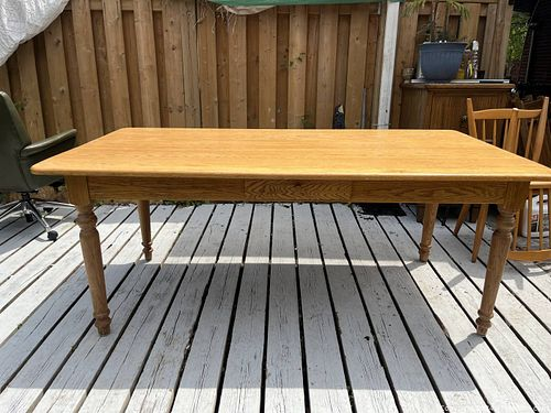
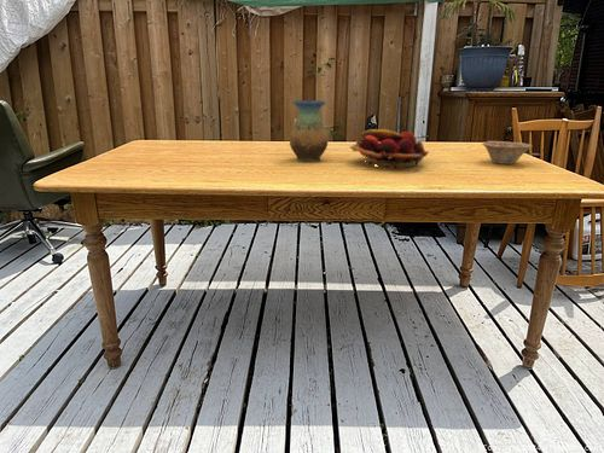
+ dish (505, 152)
+ vase (308, 130)
+ fruit basket (389, 146)
